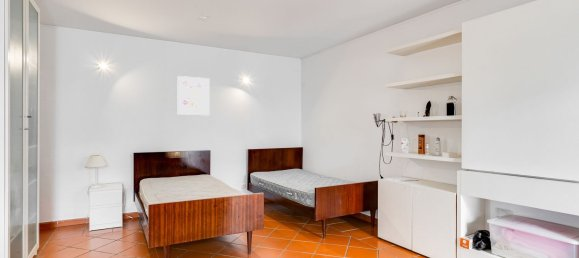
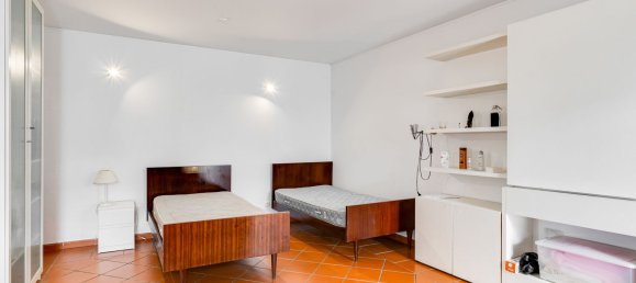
- wall art (193, 96)
